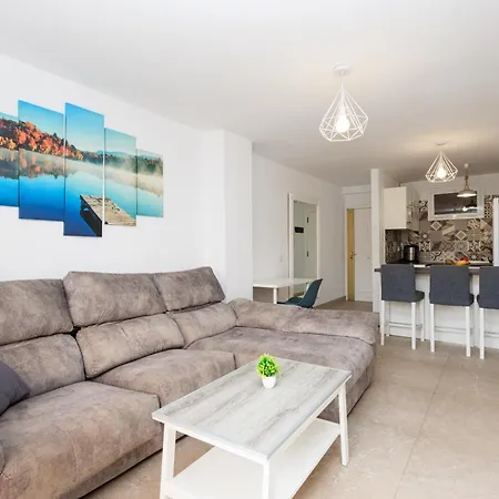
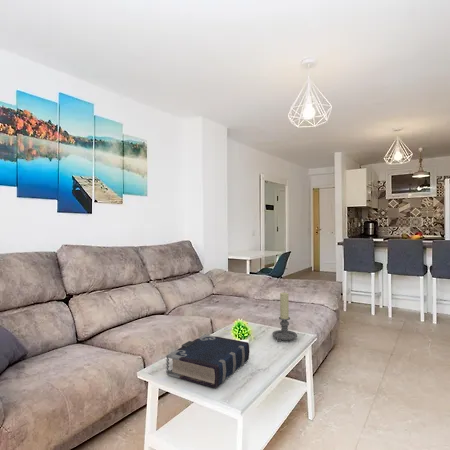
+ candle holder (283, 315)
+ book (206, 356)
